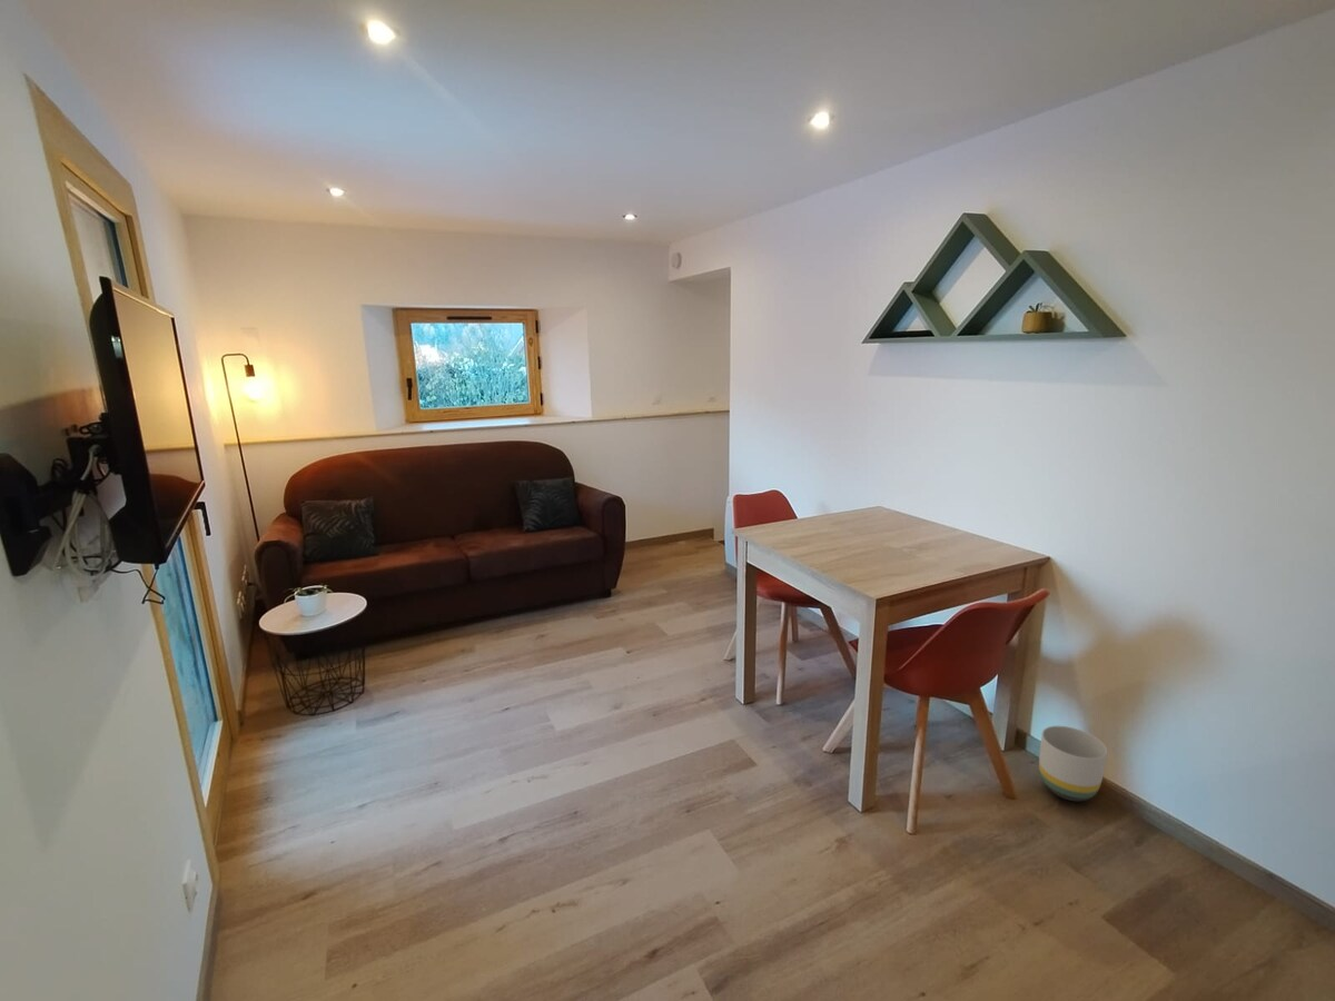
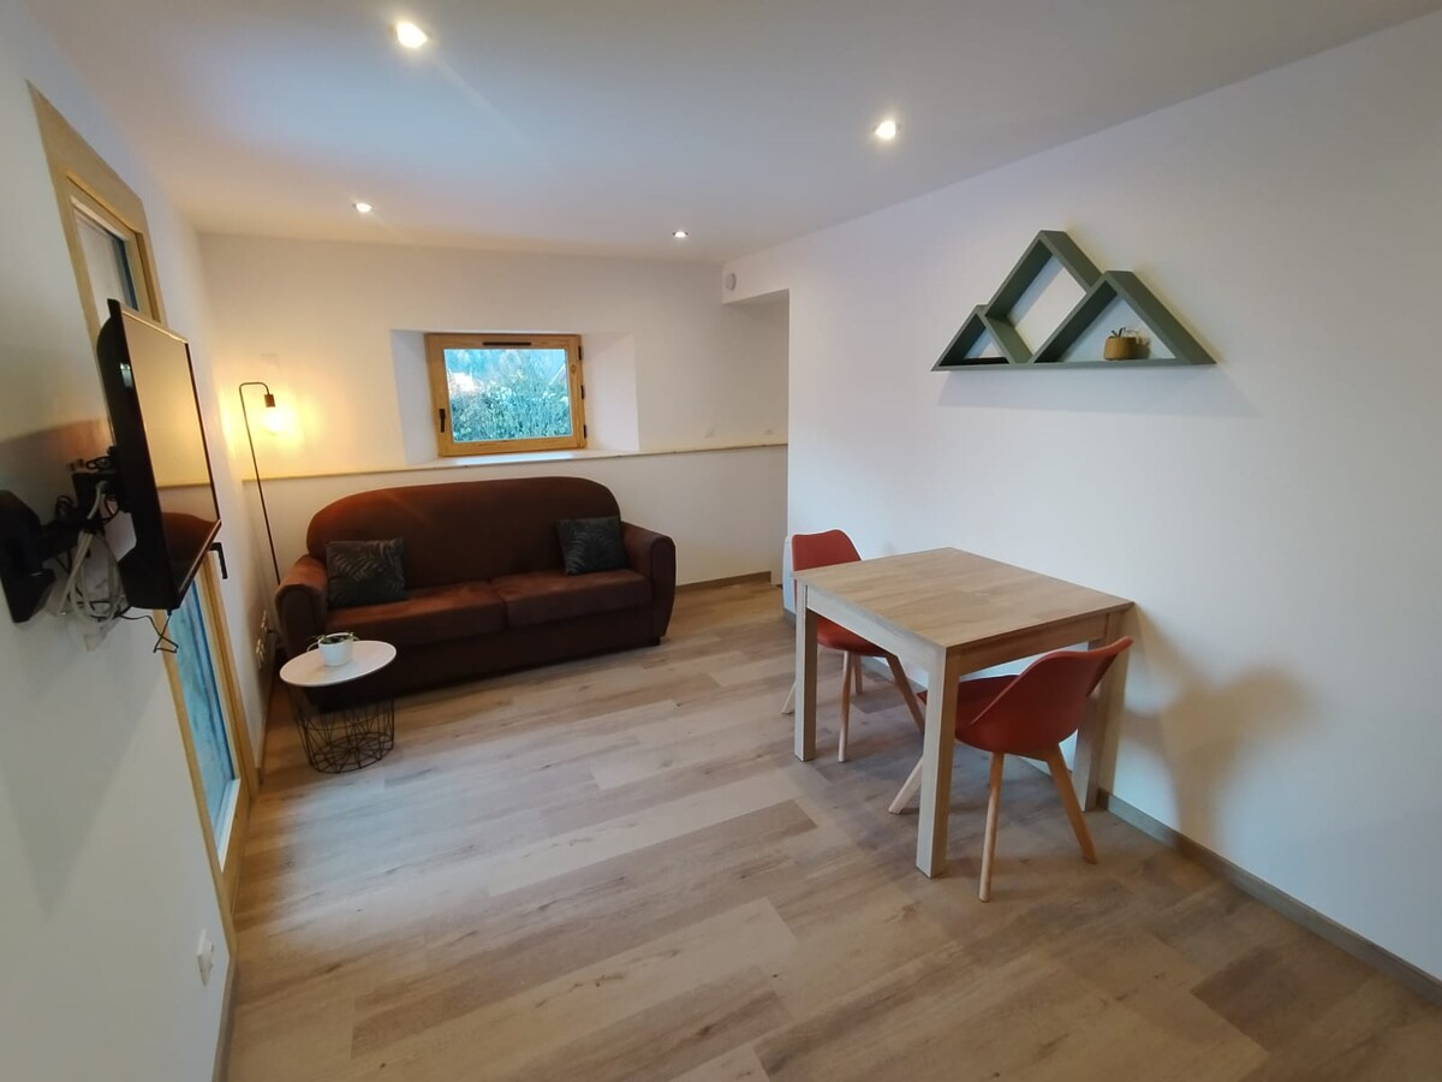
- planter (1069, 767)
